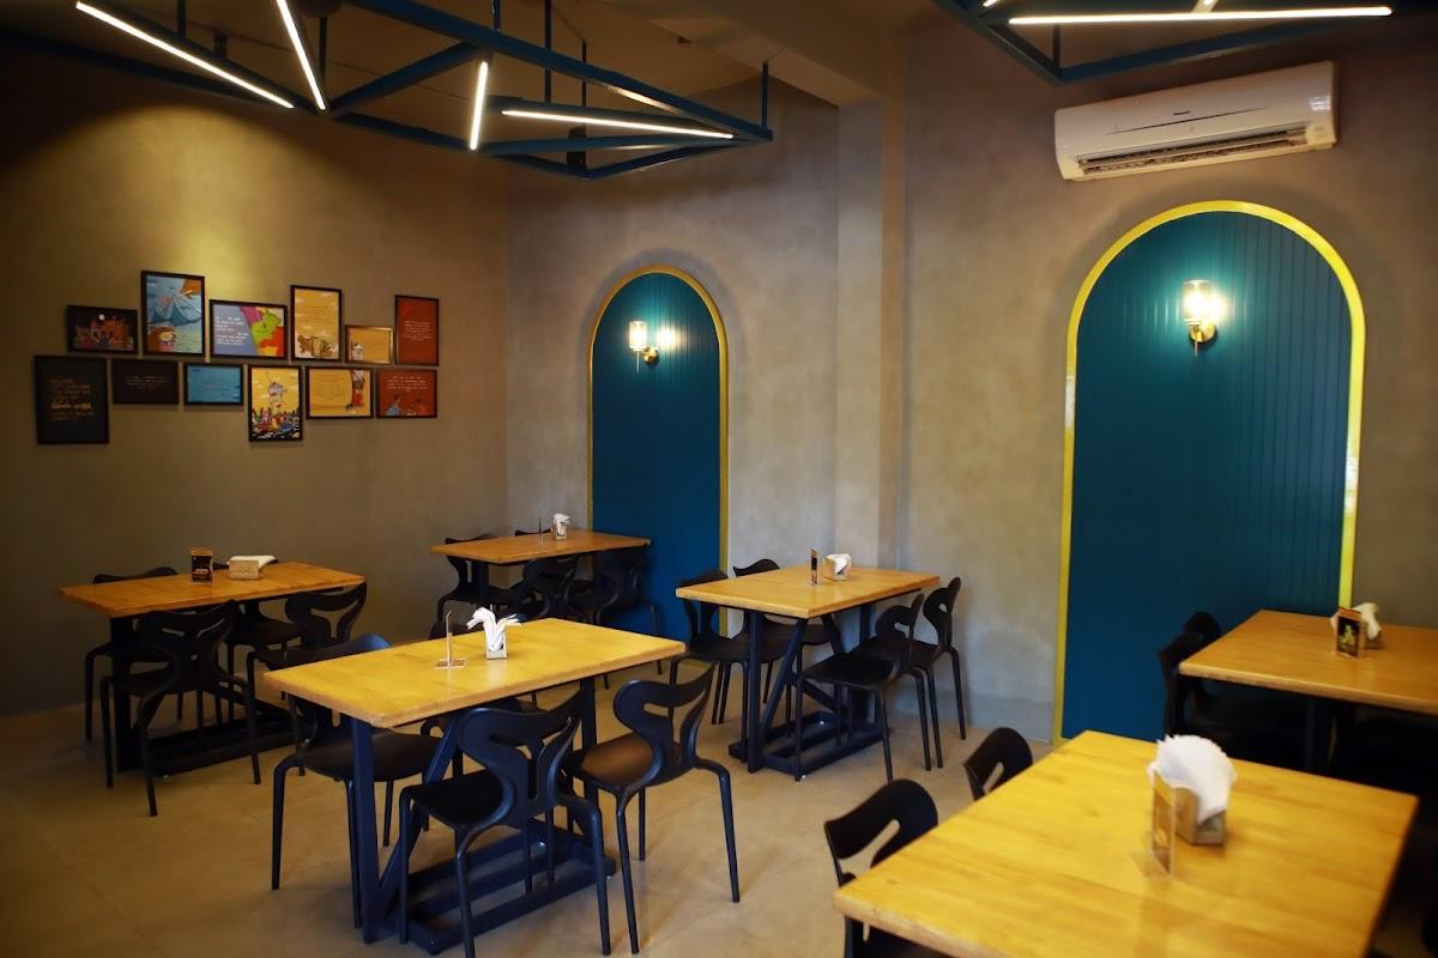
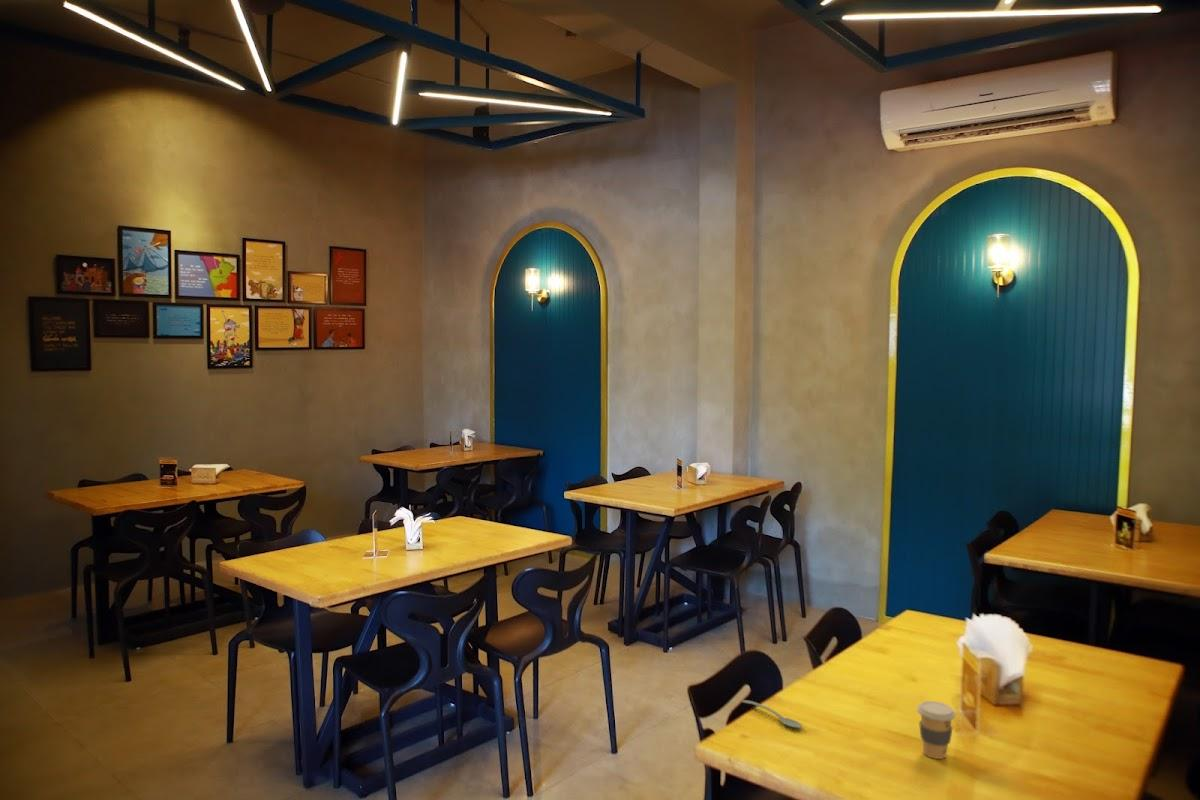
+ spoon (770, 711)
+ coffee cup (935, 730)
